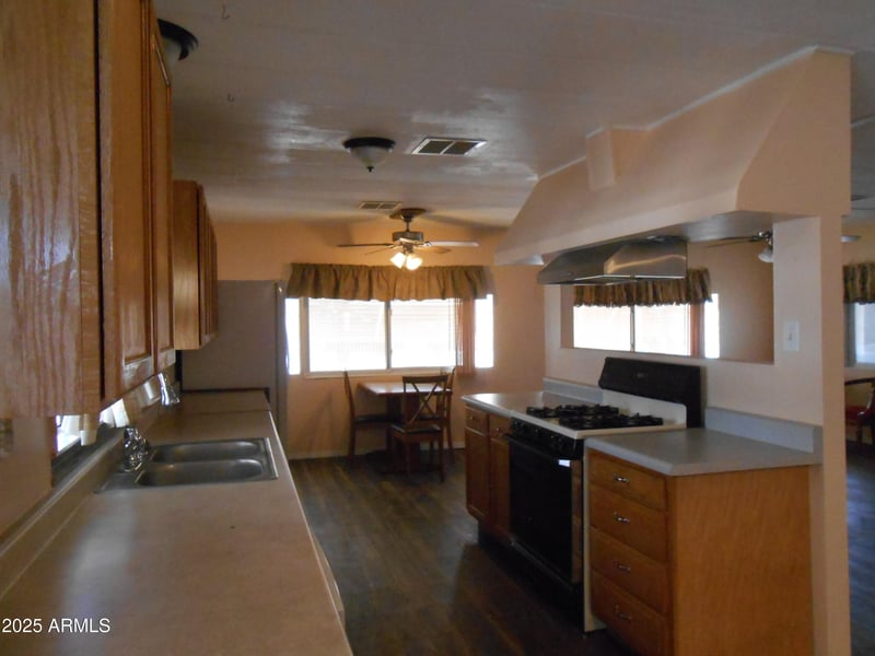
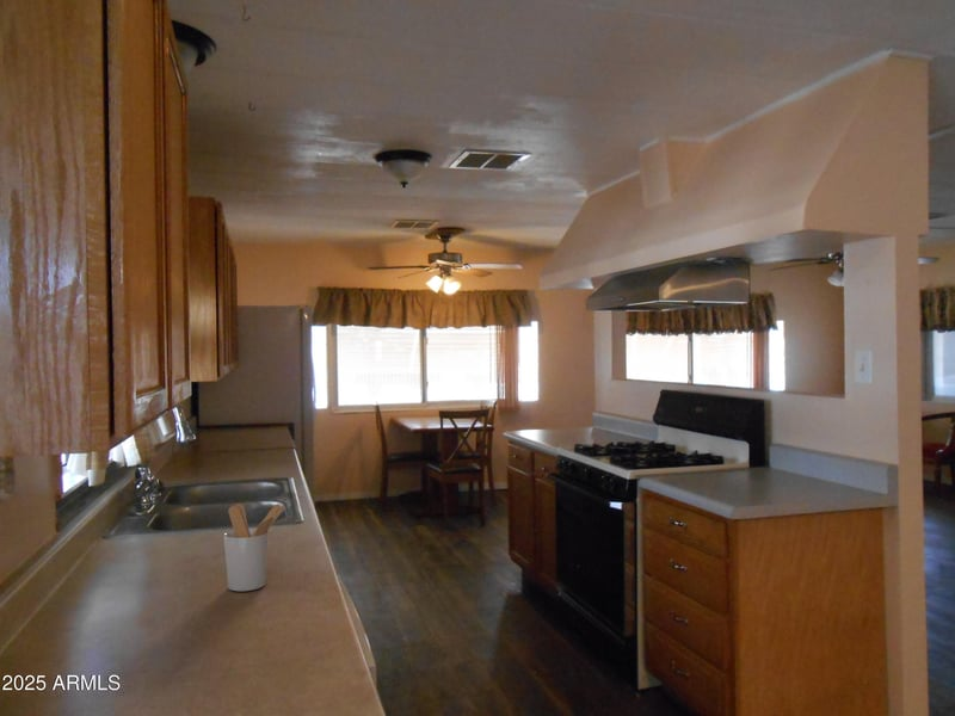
+ utensil holder (257, 544)
